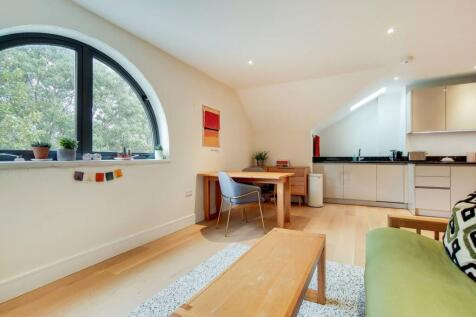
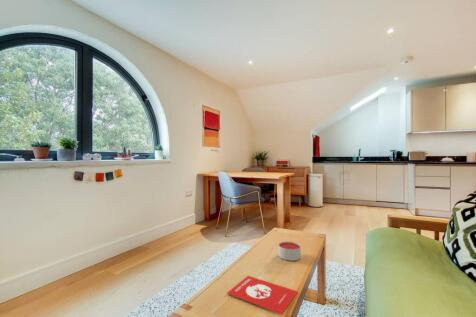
+ candle (289, 250)
+ book (262, 292)
